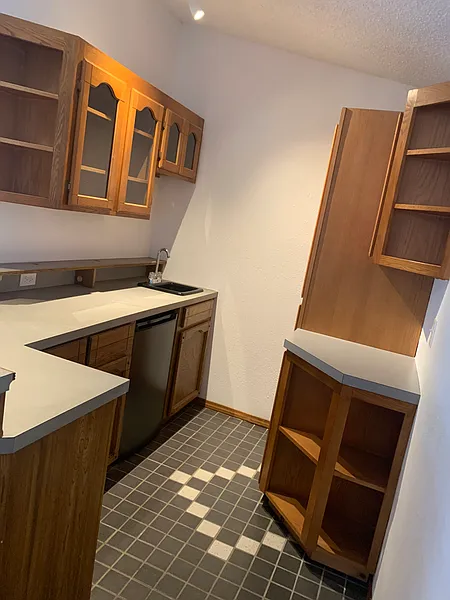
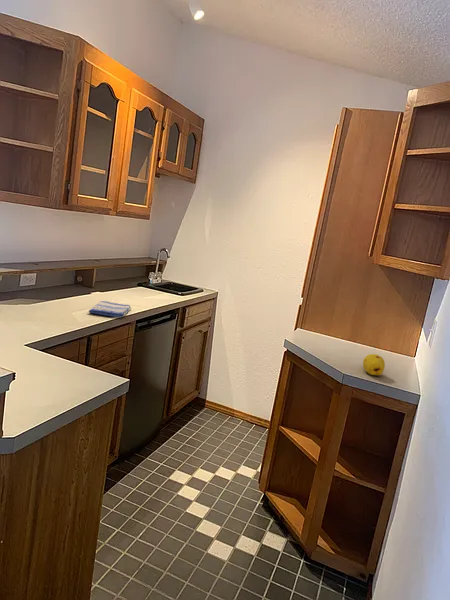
+ fruit (373, 363)
+ dish towel (110, 308)
